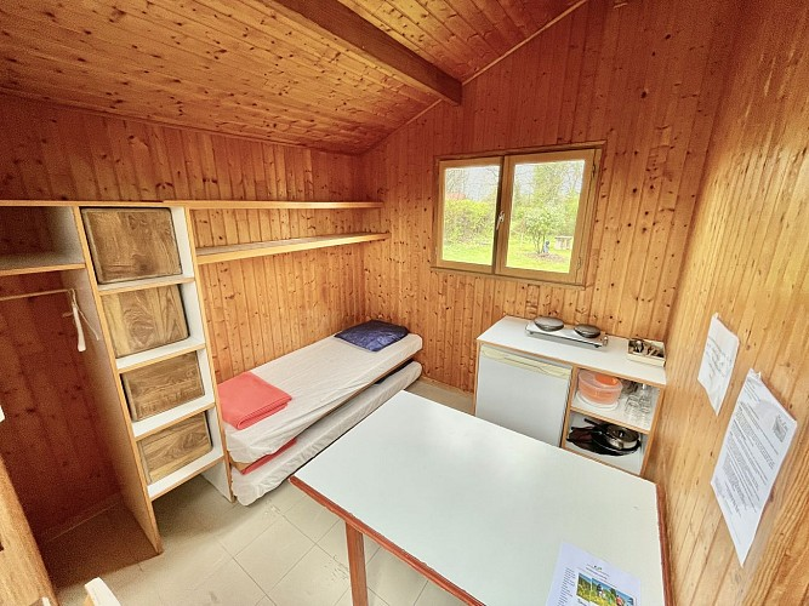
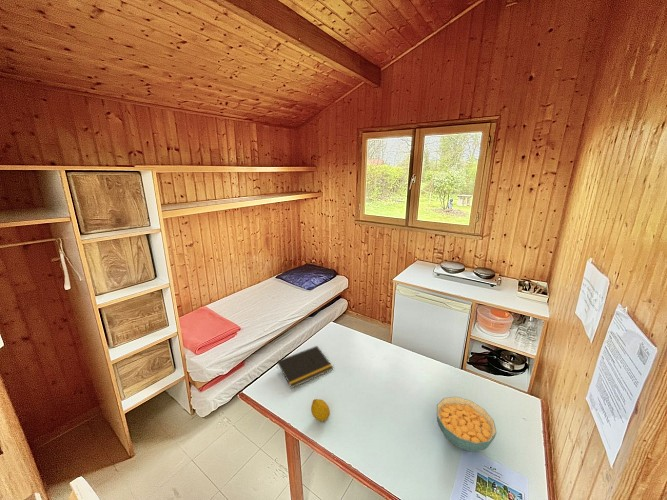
+ cereal bowl (463, 428)
+ fruit (320, 409)
+ notepad (305, 365)
